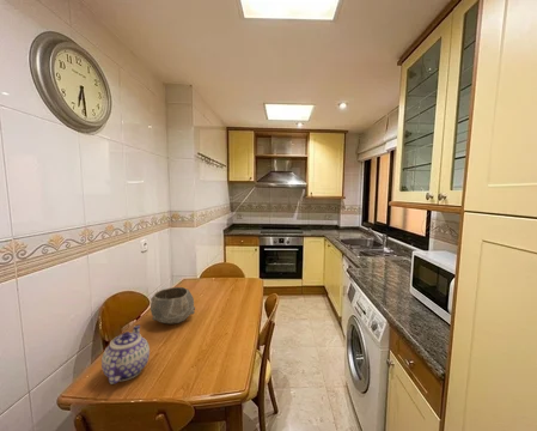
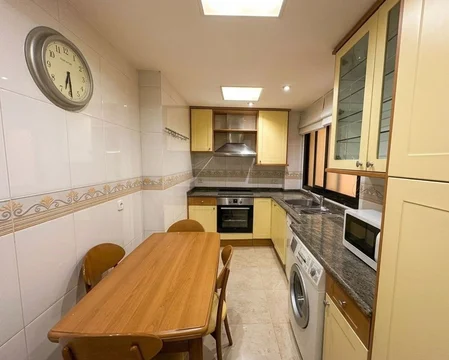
- teapot (126, 352)
- bowl (172, 305)
